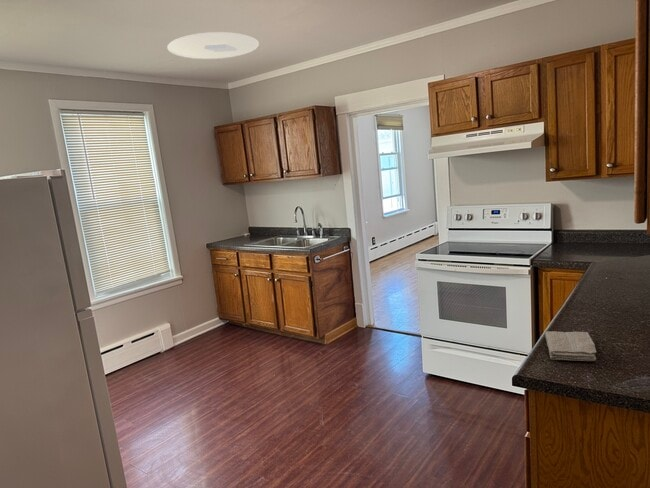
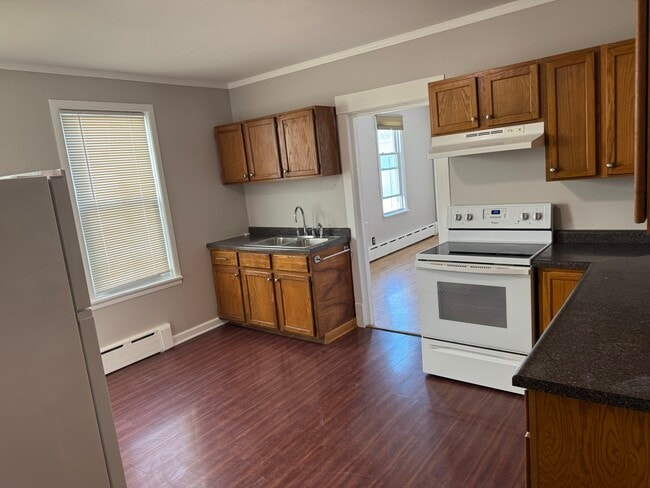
- washcloth (569, 344)
- ceiling light (213, 42)
